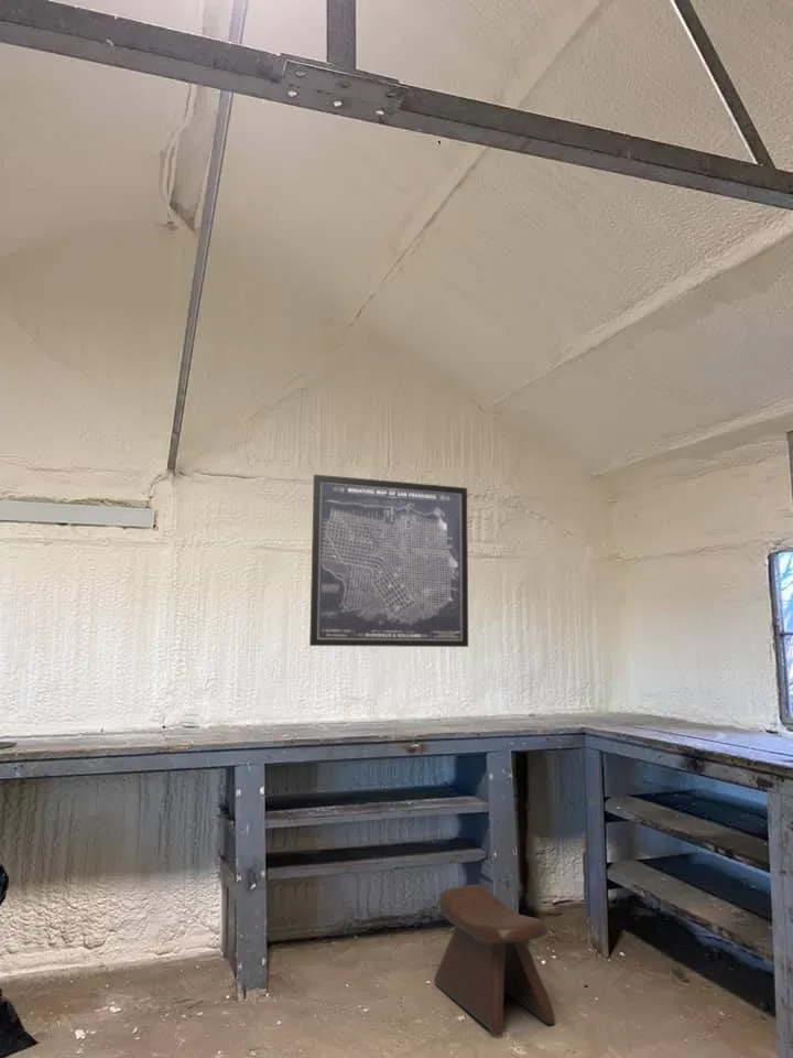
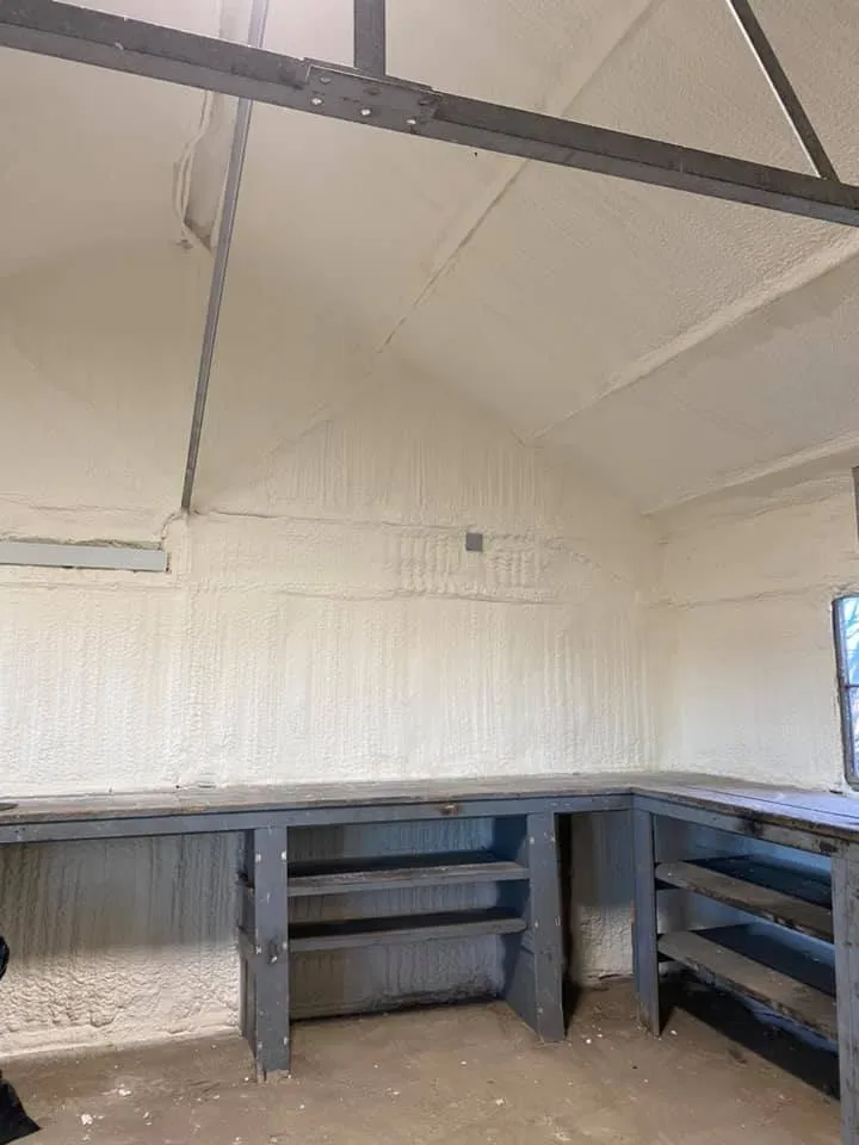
- wall art (392, 562)
- stool (490, 952)
